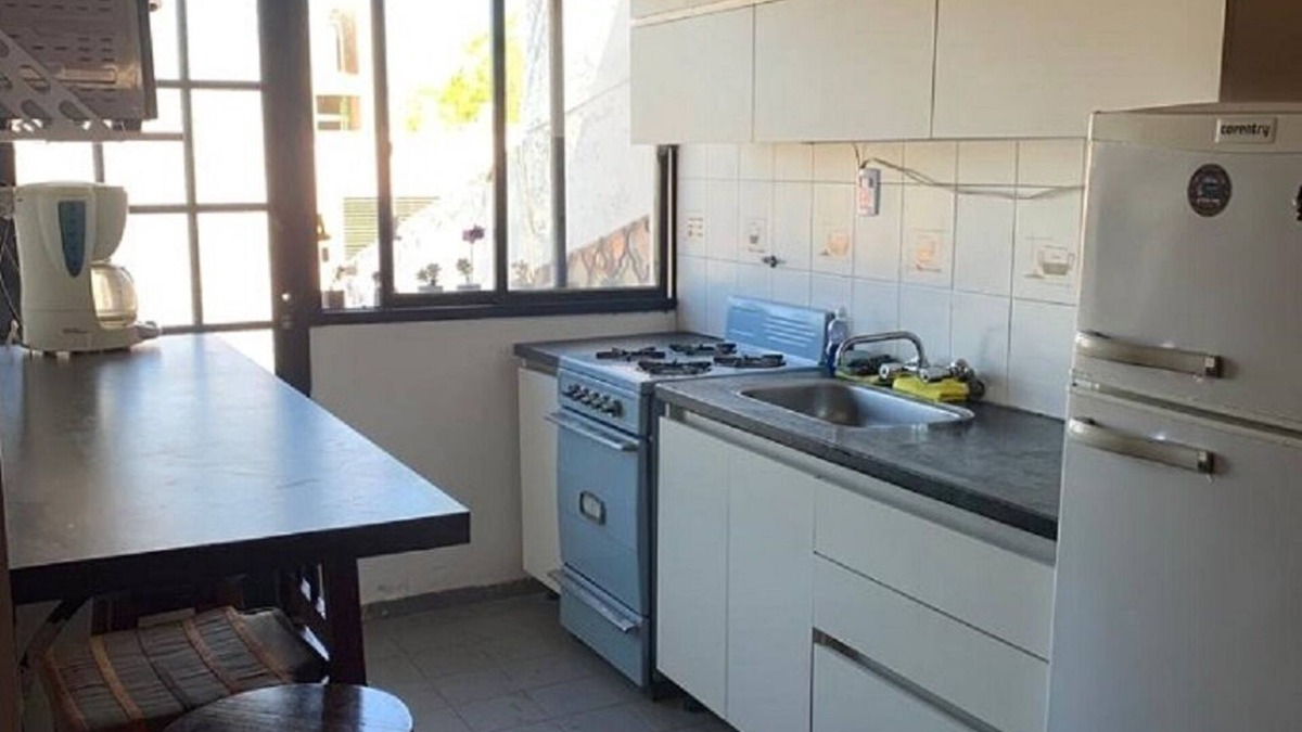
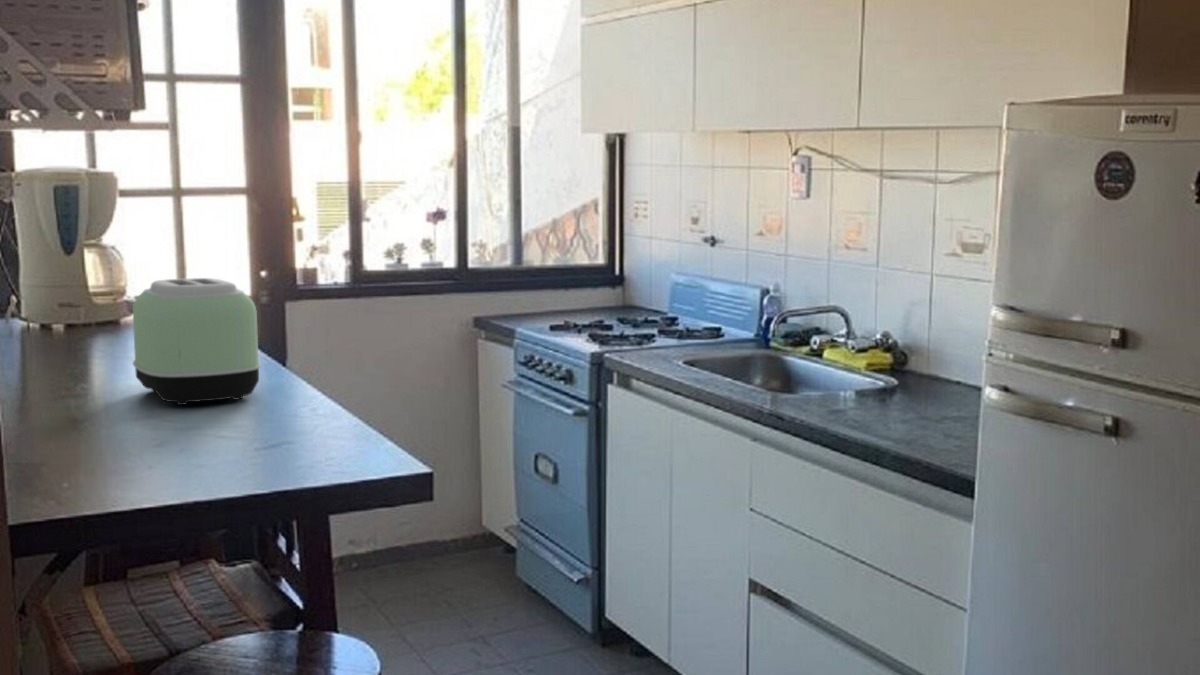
+ toaster (194, 337)
